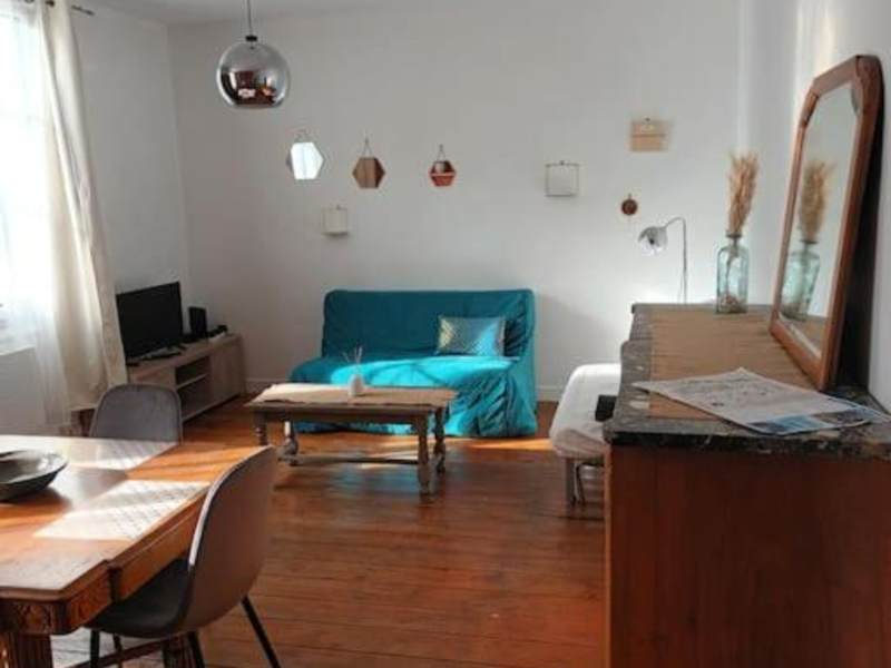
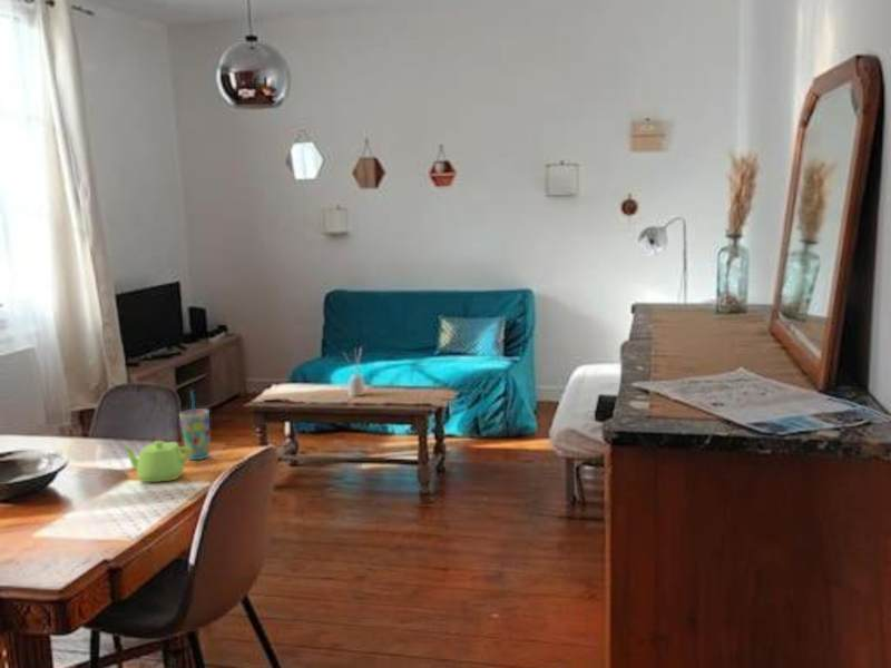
+ cup (195, 423)
+ teapot (157, 460)
